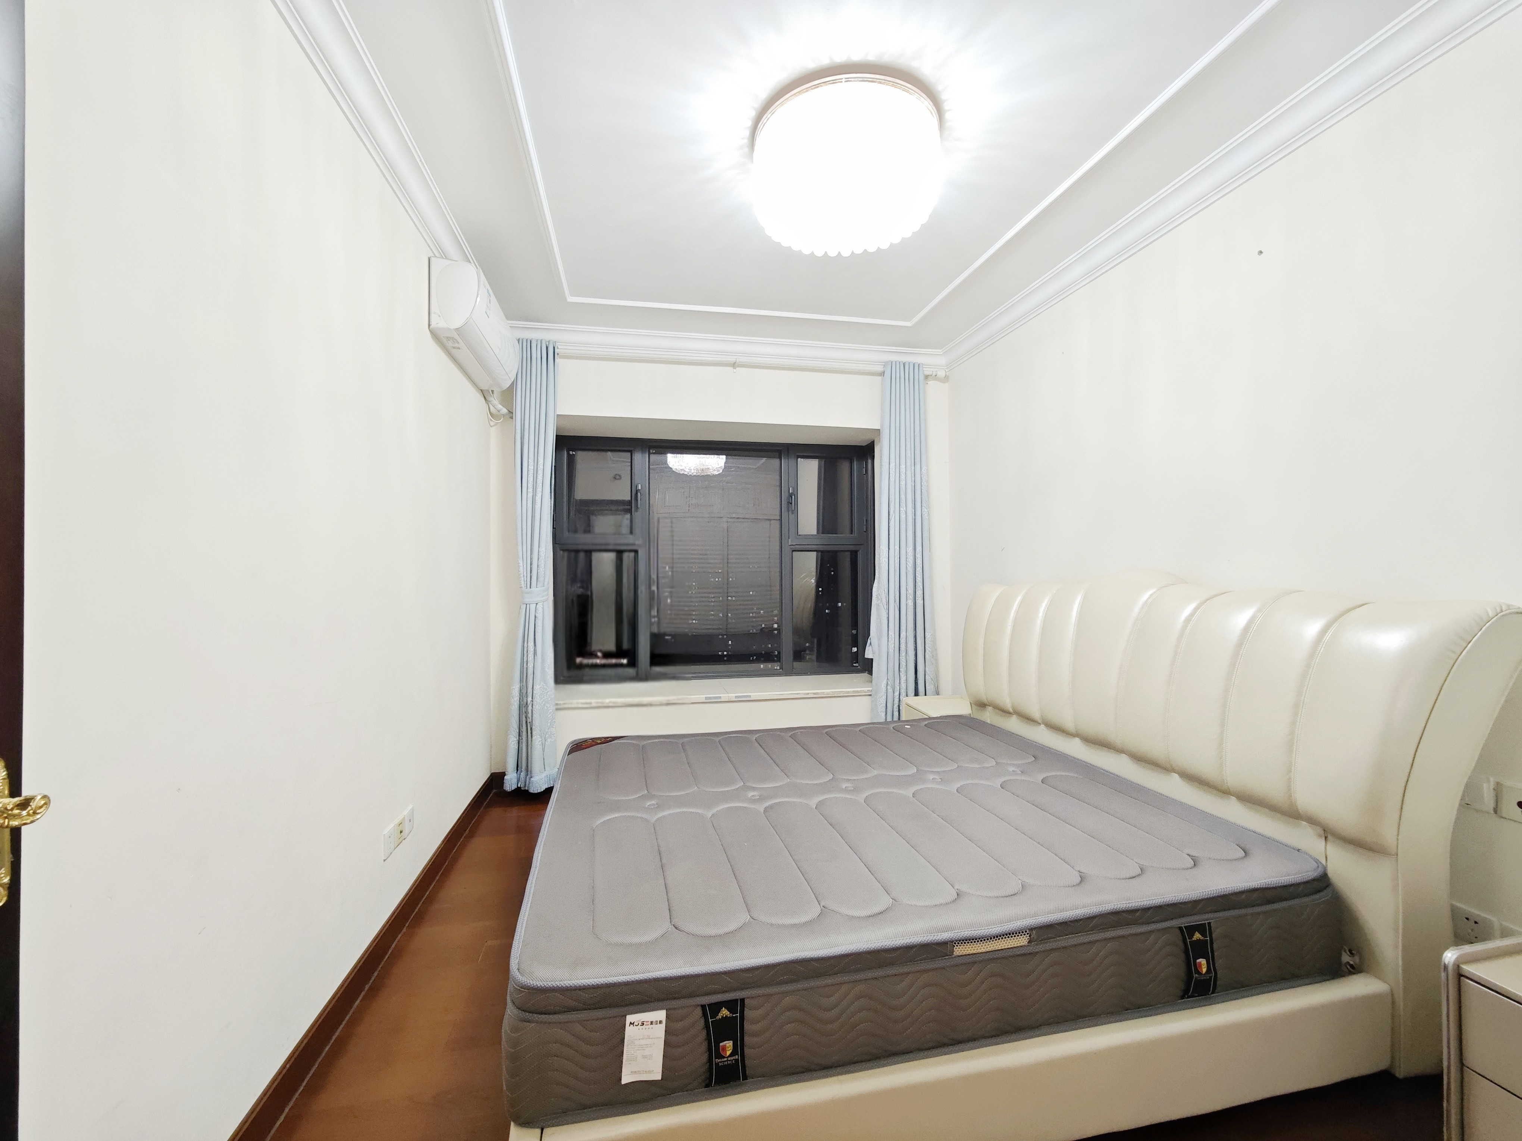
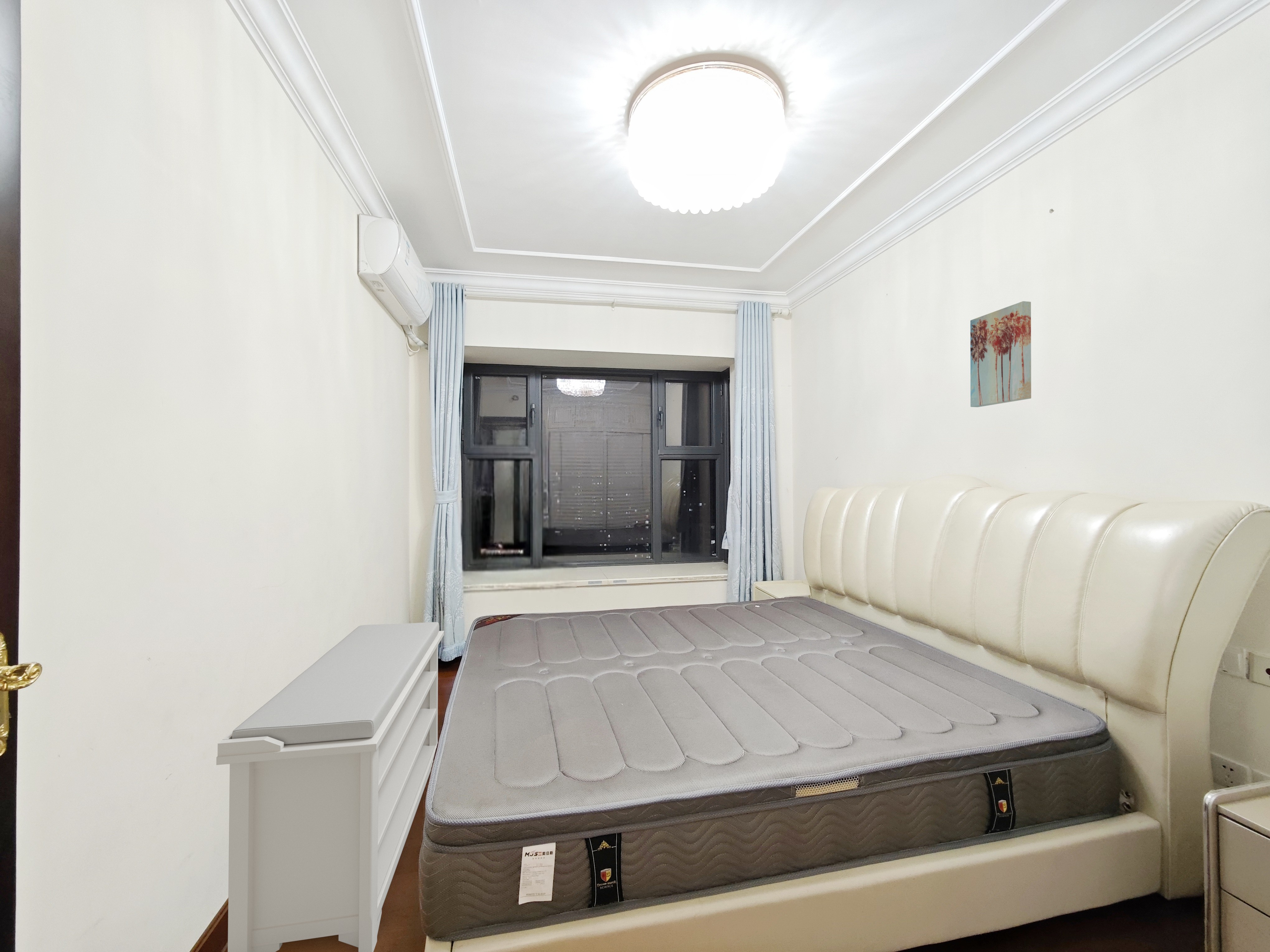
+ wall art (999, 357)
+ bench (363, 749)
